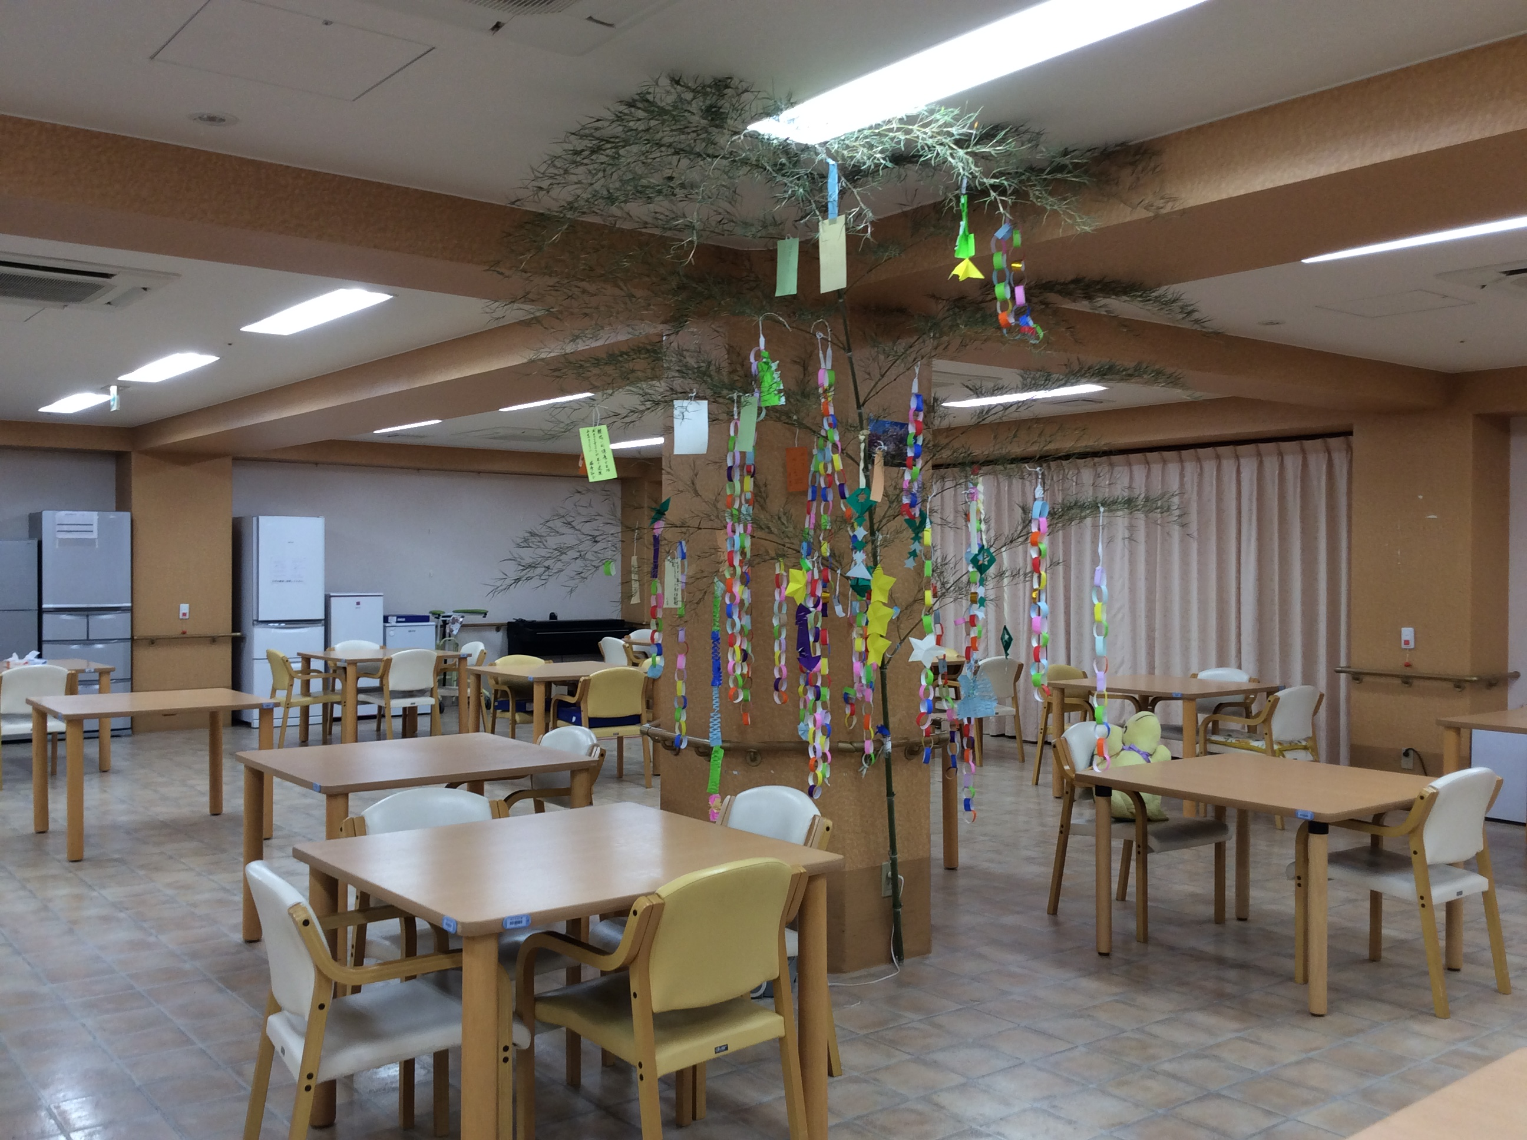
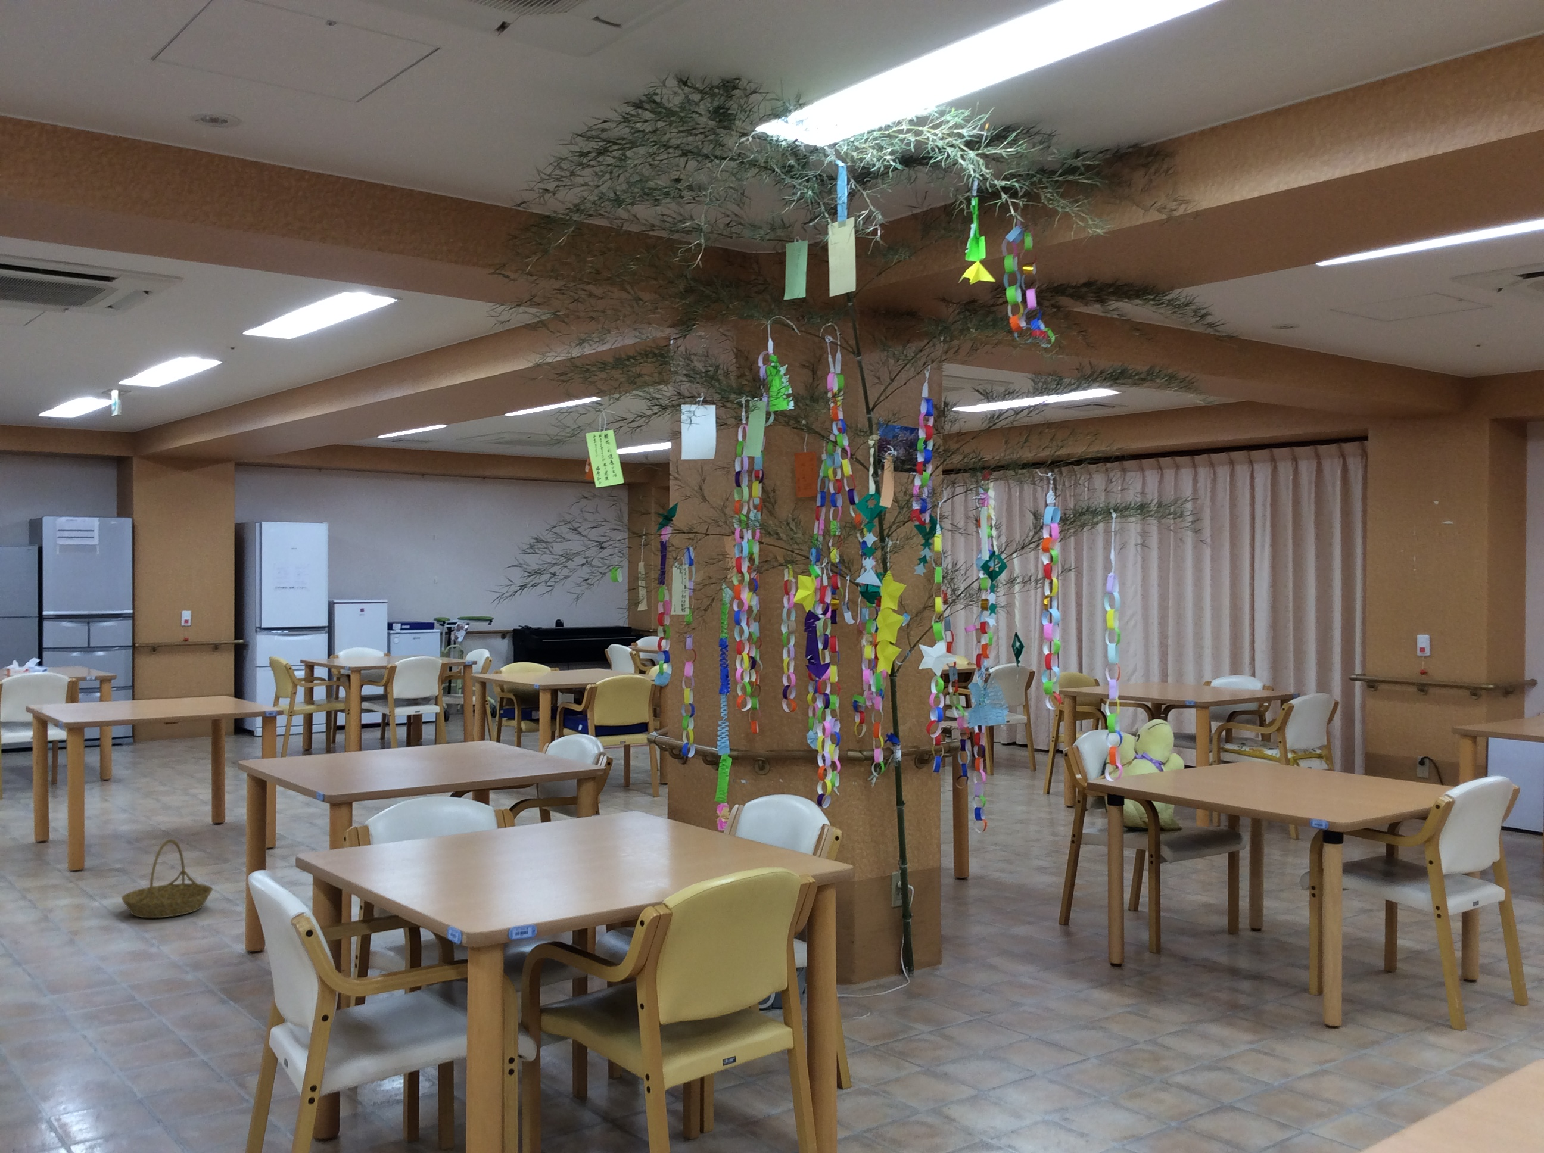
+ basket (171, 882)
